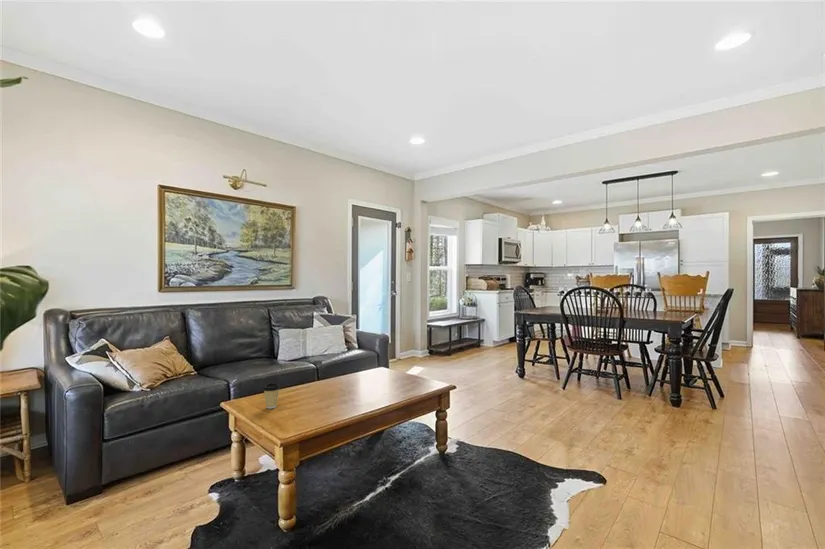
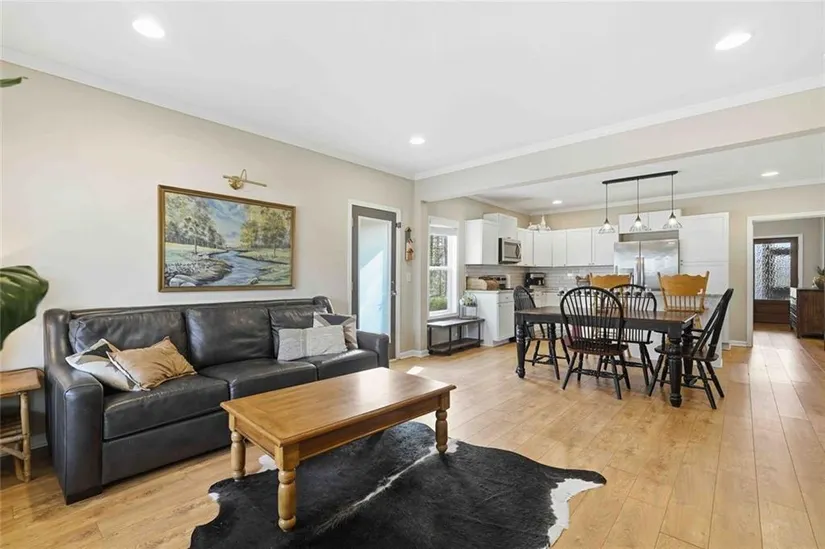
- coffee cup (271, 395)
